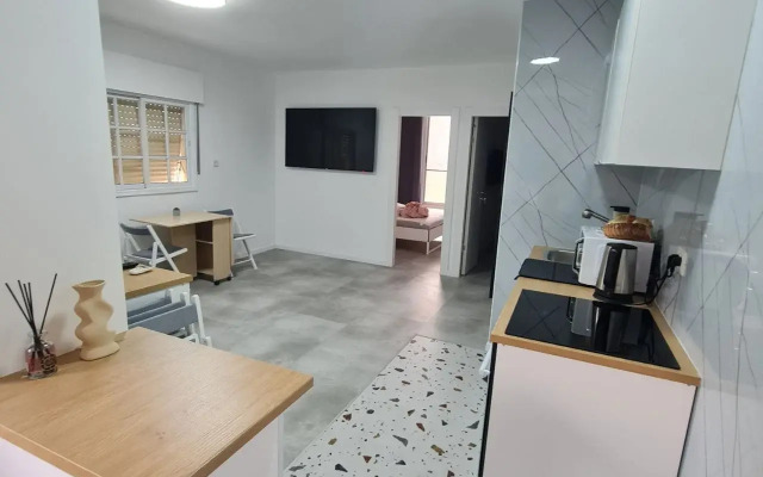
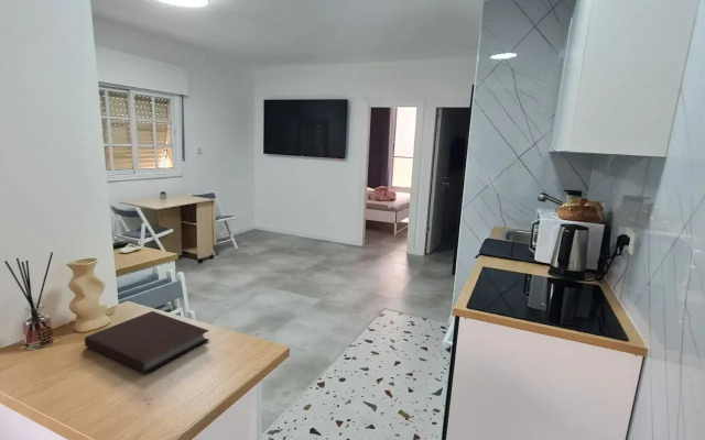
+ notebook (149, 338)
